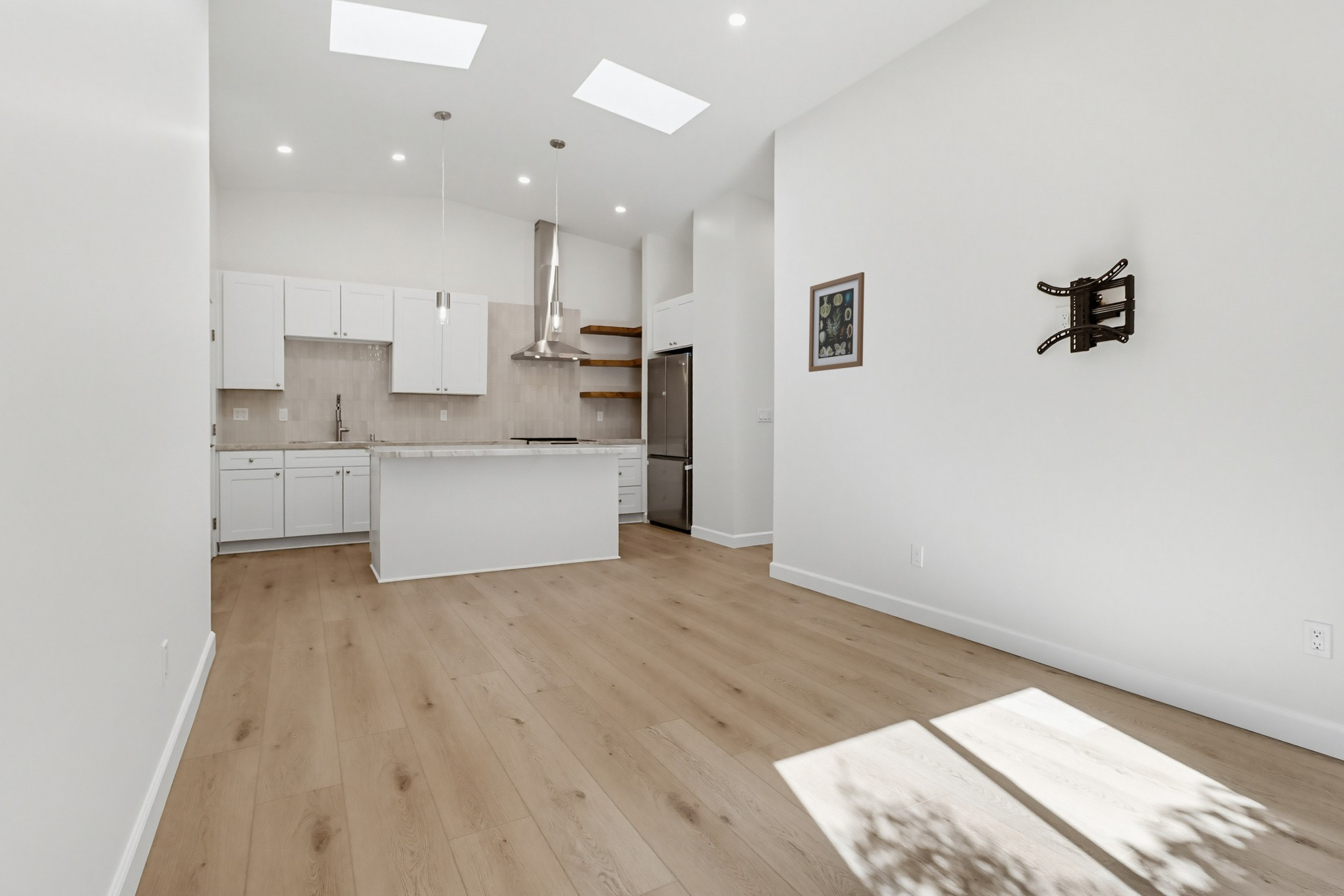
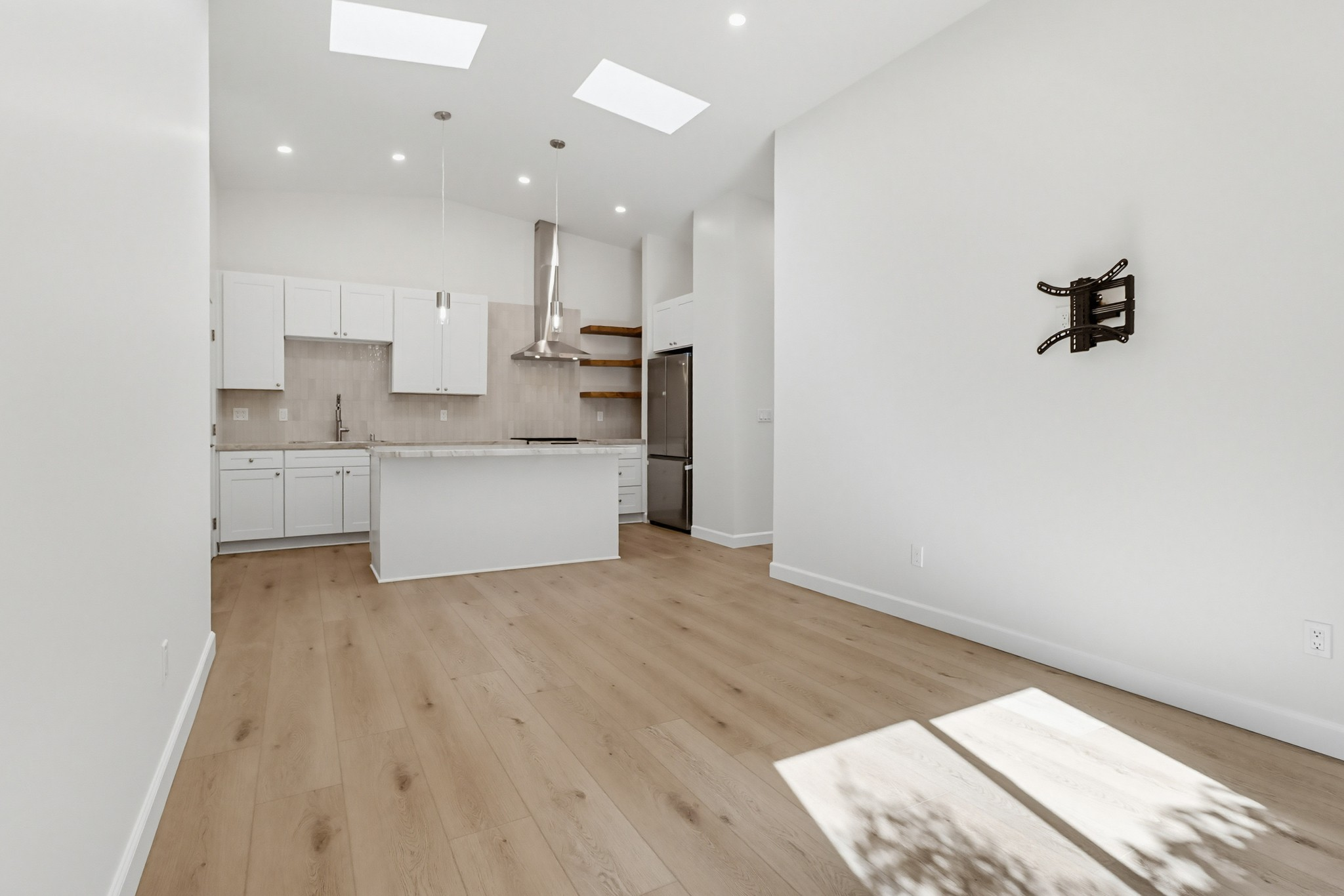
- wall art (835, 324)
